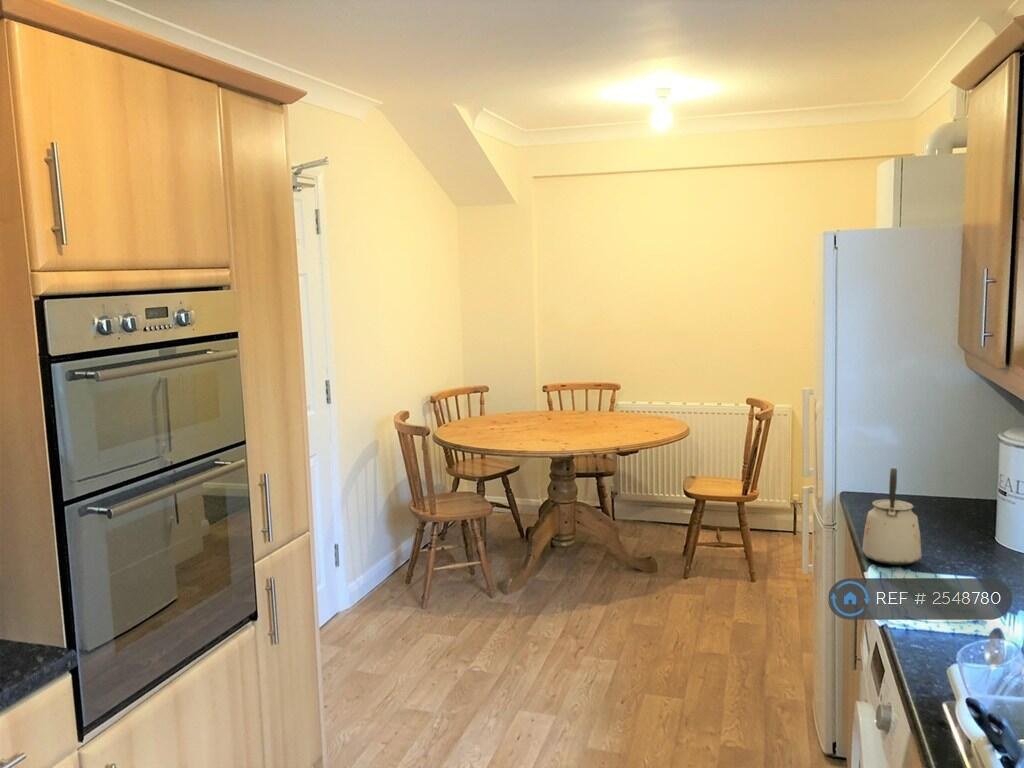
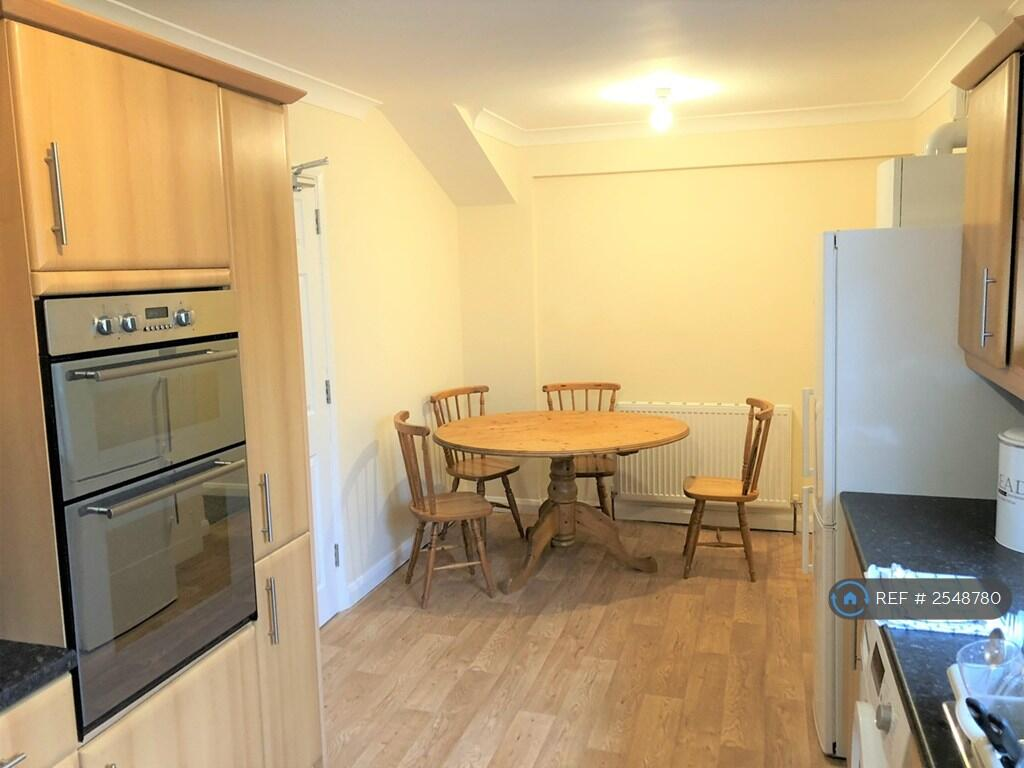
- kettle (892, 512)
